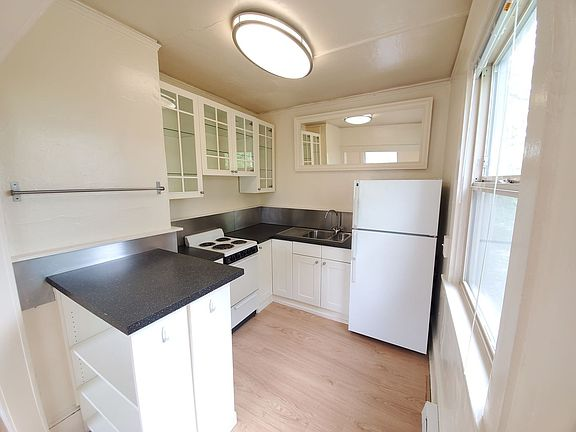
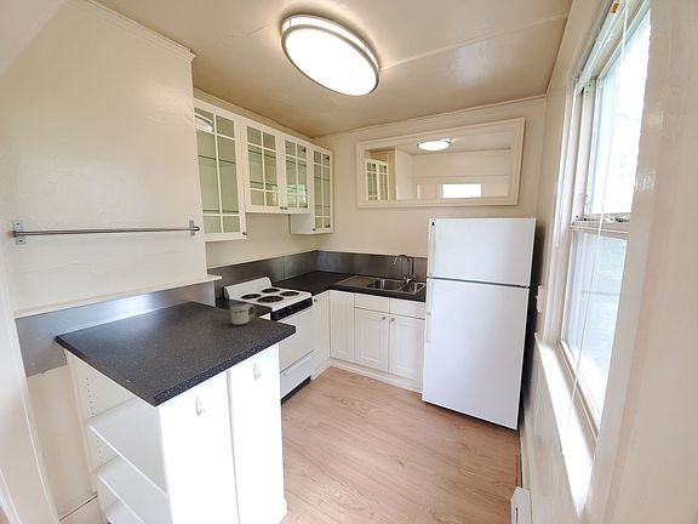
+ mug (244, 313)
